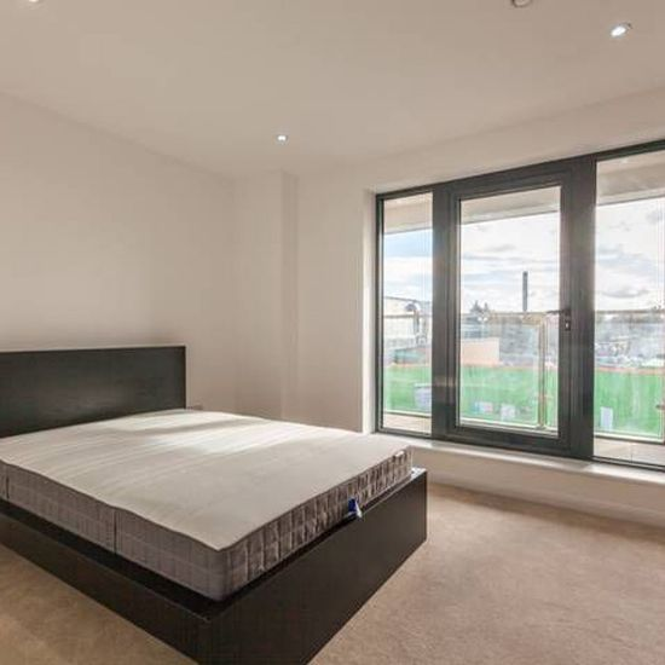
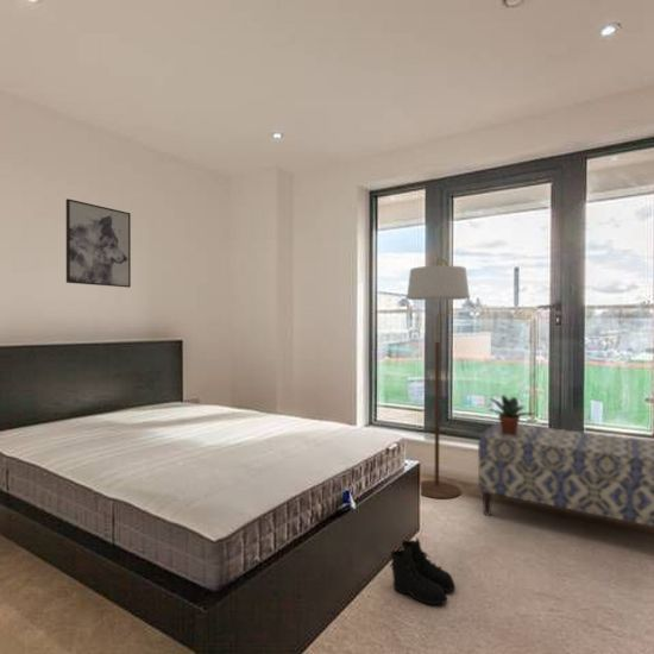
+ bench (576, 479)
+ floor lamp (439, 372)
+ wall art (100, 245)
+ boots (422, 567)
+ potted plant (509, 413)
